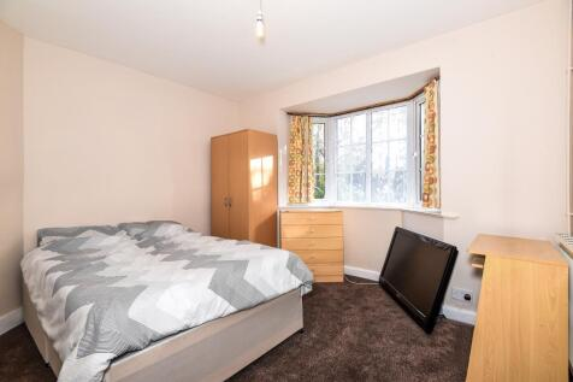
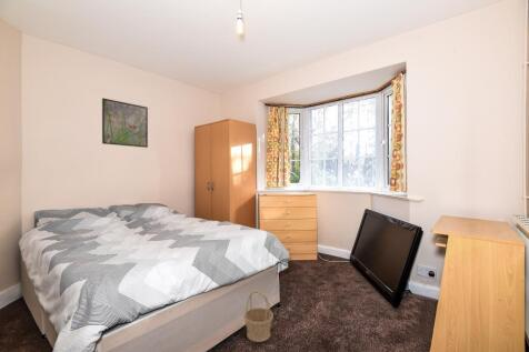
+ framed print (126, 124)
+ basket (258, 312)
